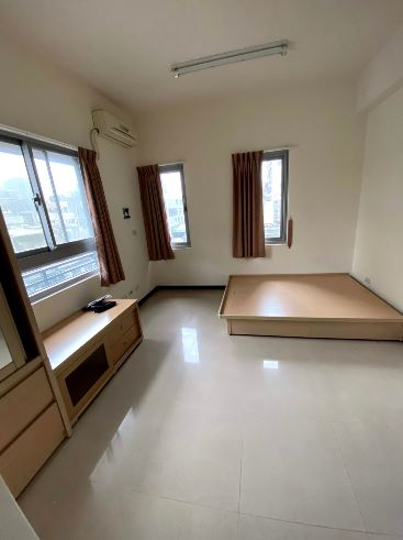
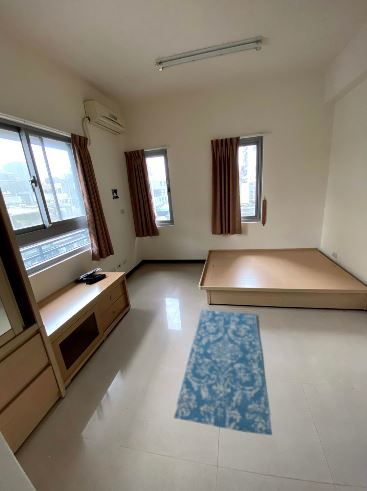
+ rug (225, 352)
